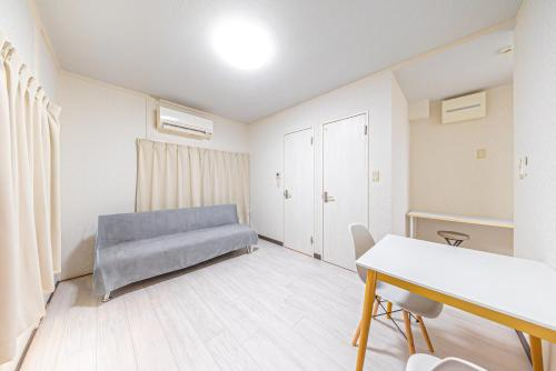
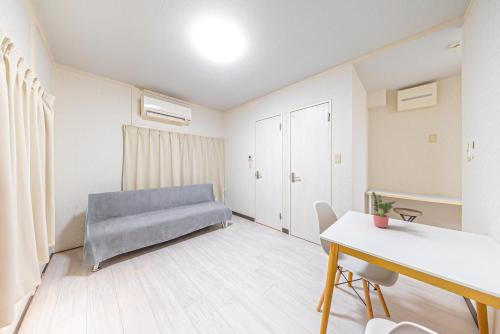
+ potted plant (387, 209)
